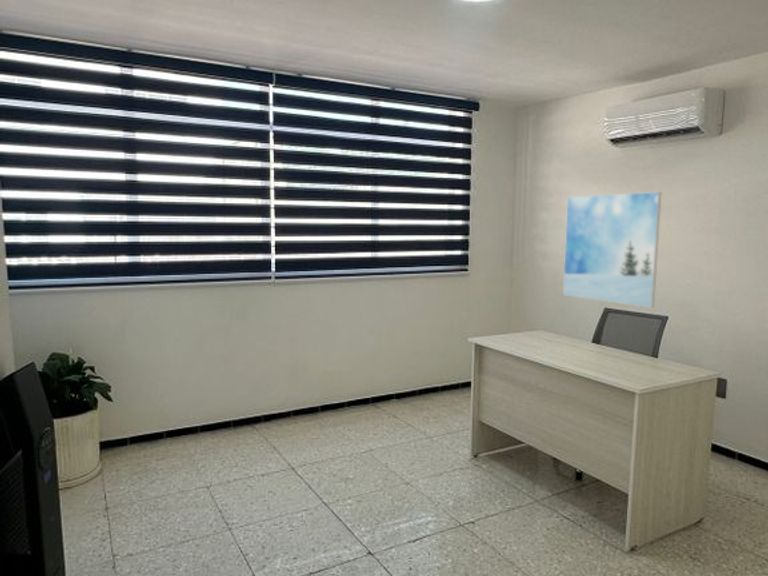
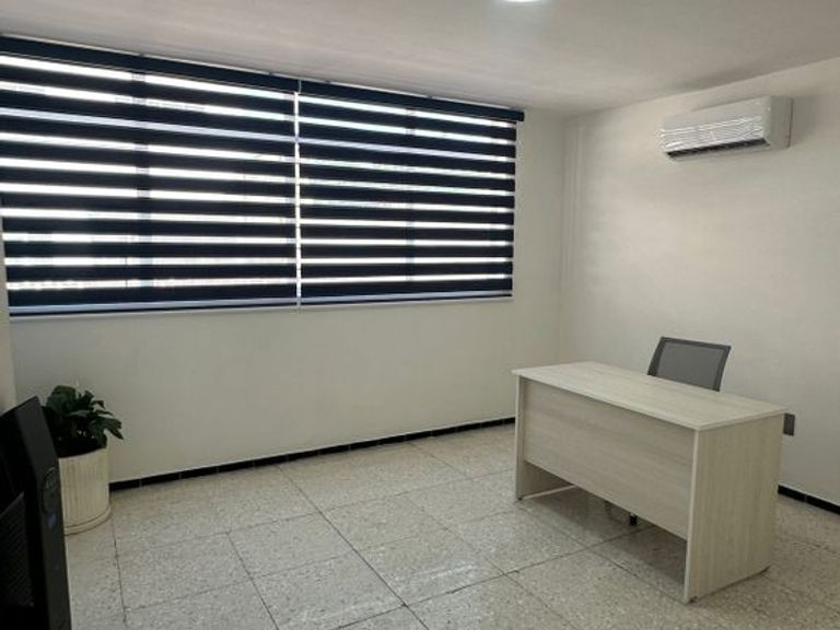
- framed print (607, 248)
